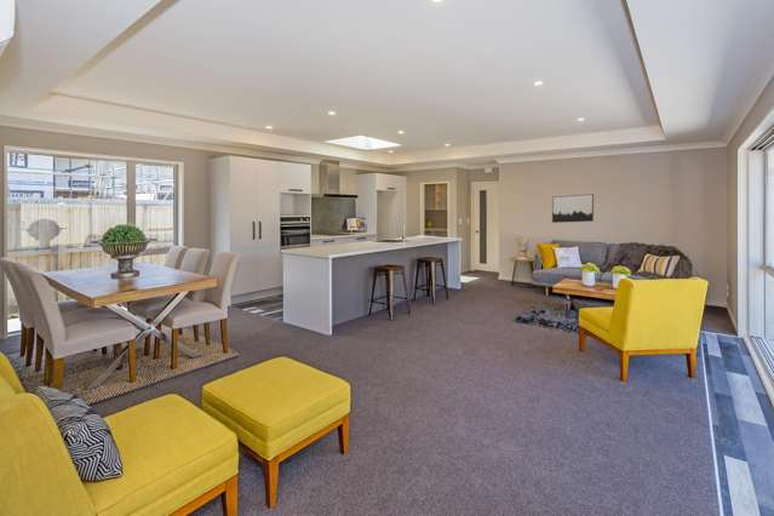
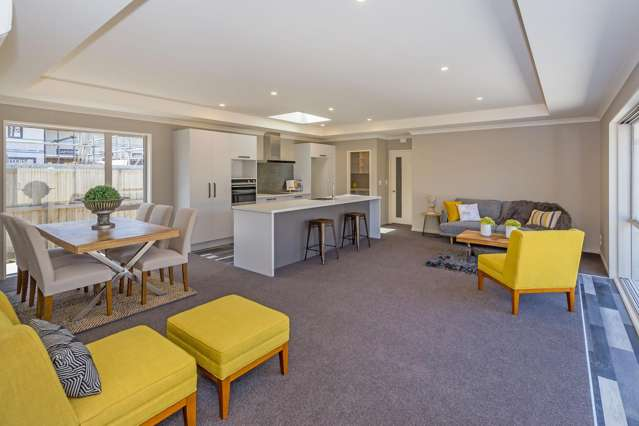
- wall art (572, 208)
